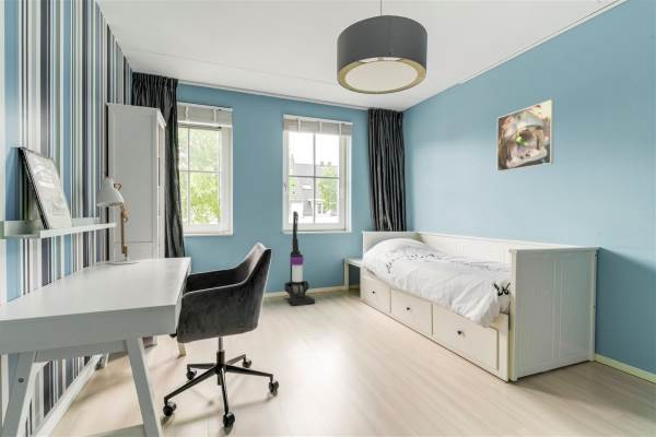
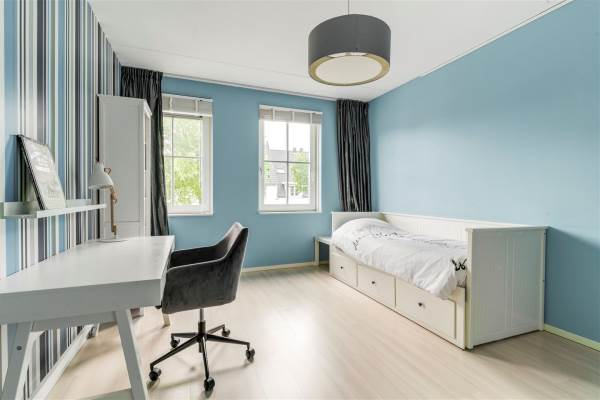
- vacuum cleaner (297, 256)
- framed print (523, 139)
